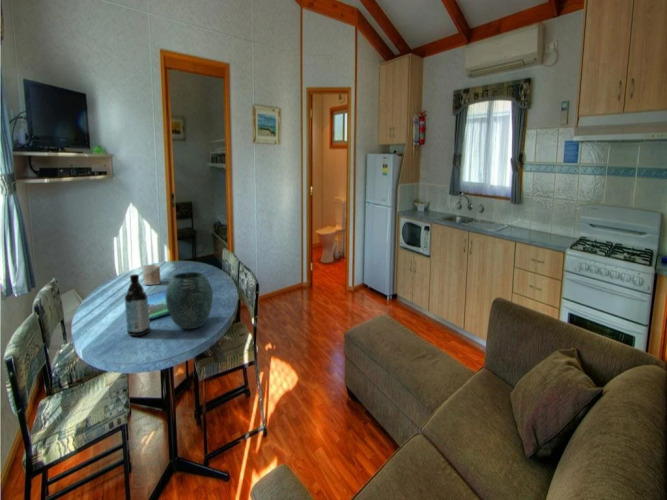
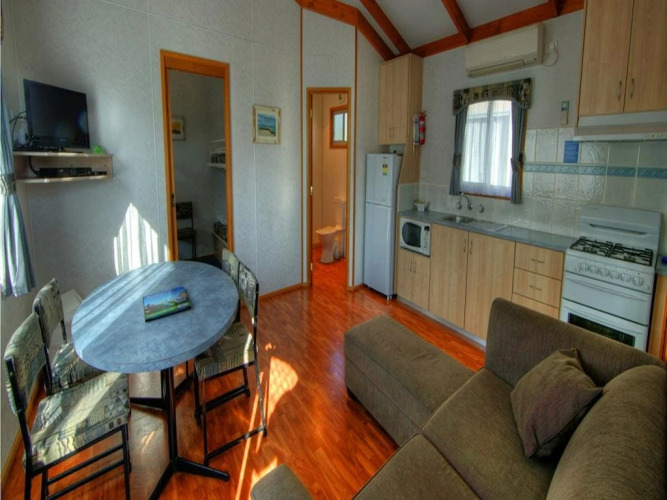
- vase (189, 300)
- water bottle (136, 304)
- mug (152, 274)
